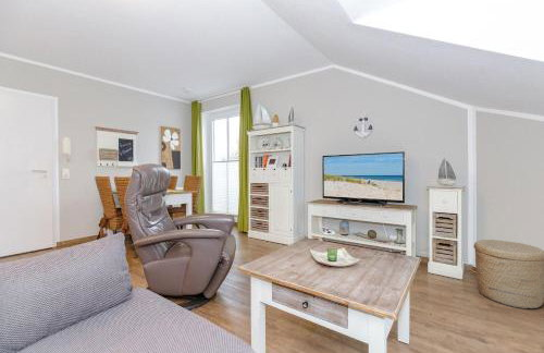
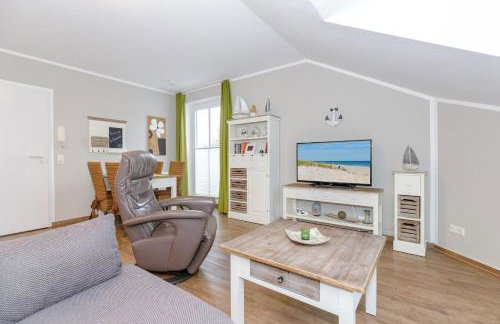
- woven basket (507, 271)
